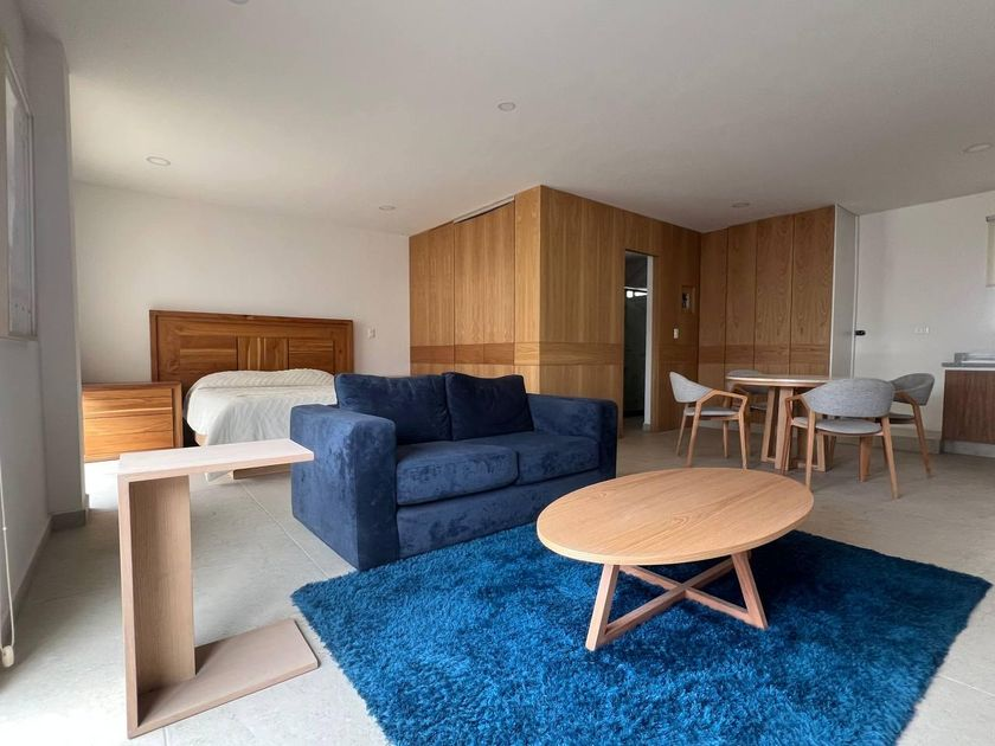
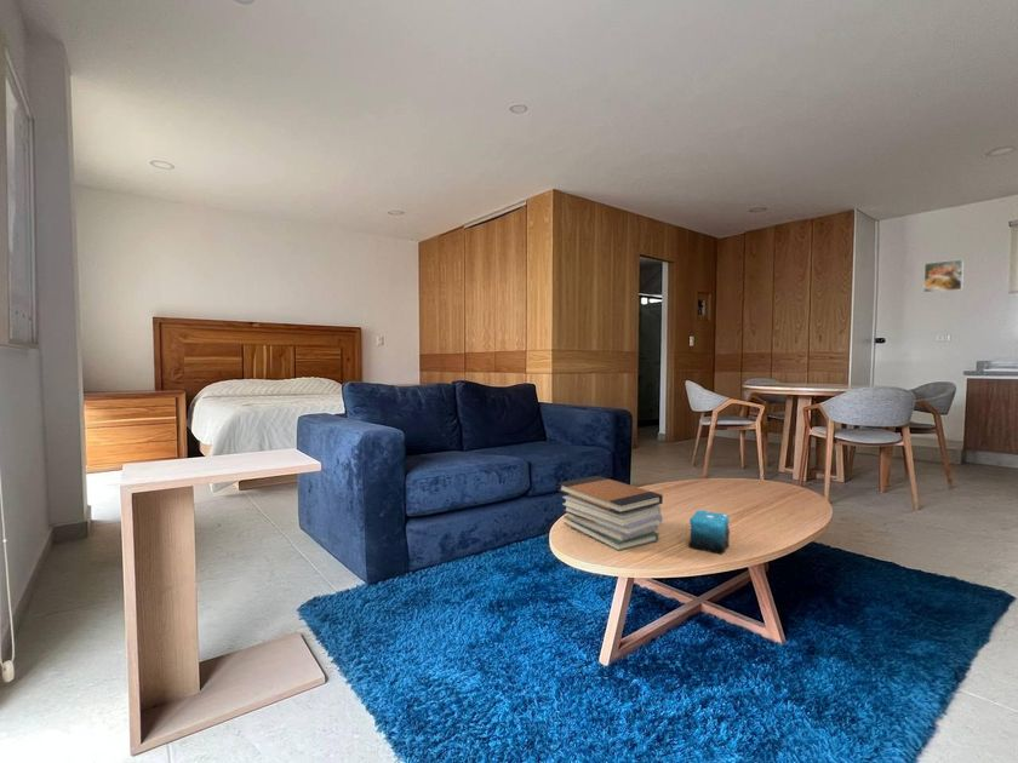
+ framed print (943, 276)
+ book stack (608, 510)
+ candle (709, 524)
